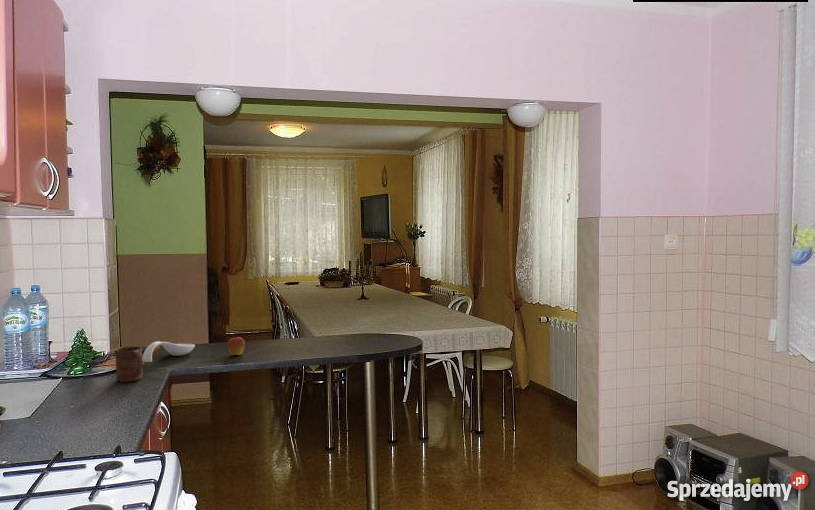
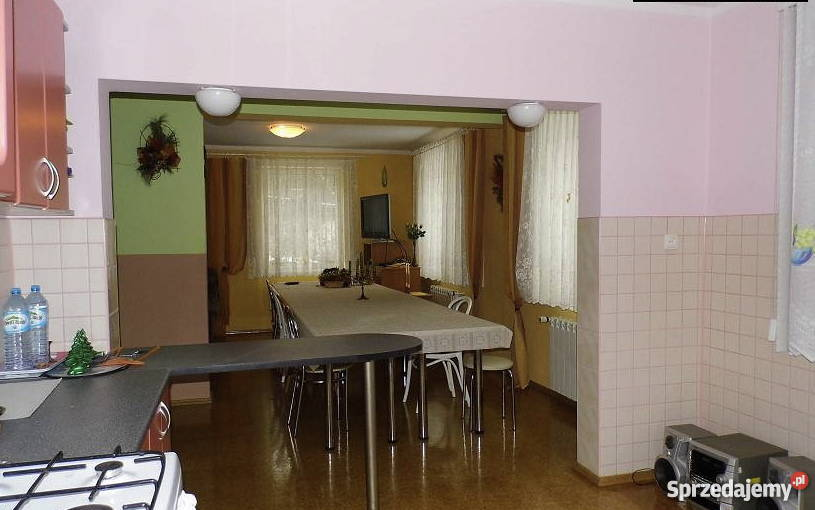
- fruit (236, 344)
- cup (132, 364)
- spoon rest (169, 348)
